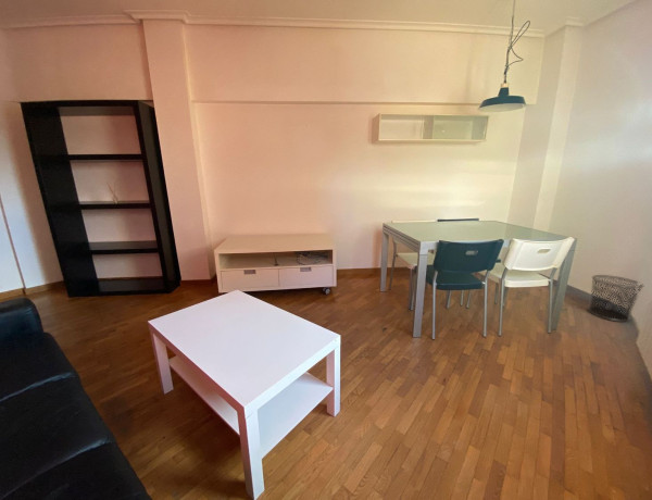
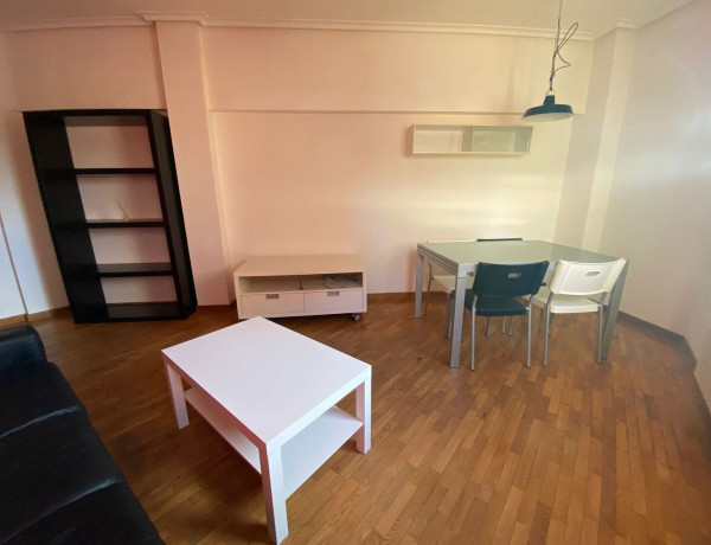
- waste bin (612, 297)
